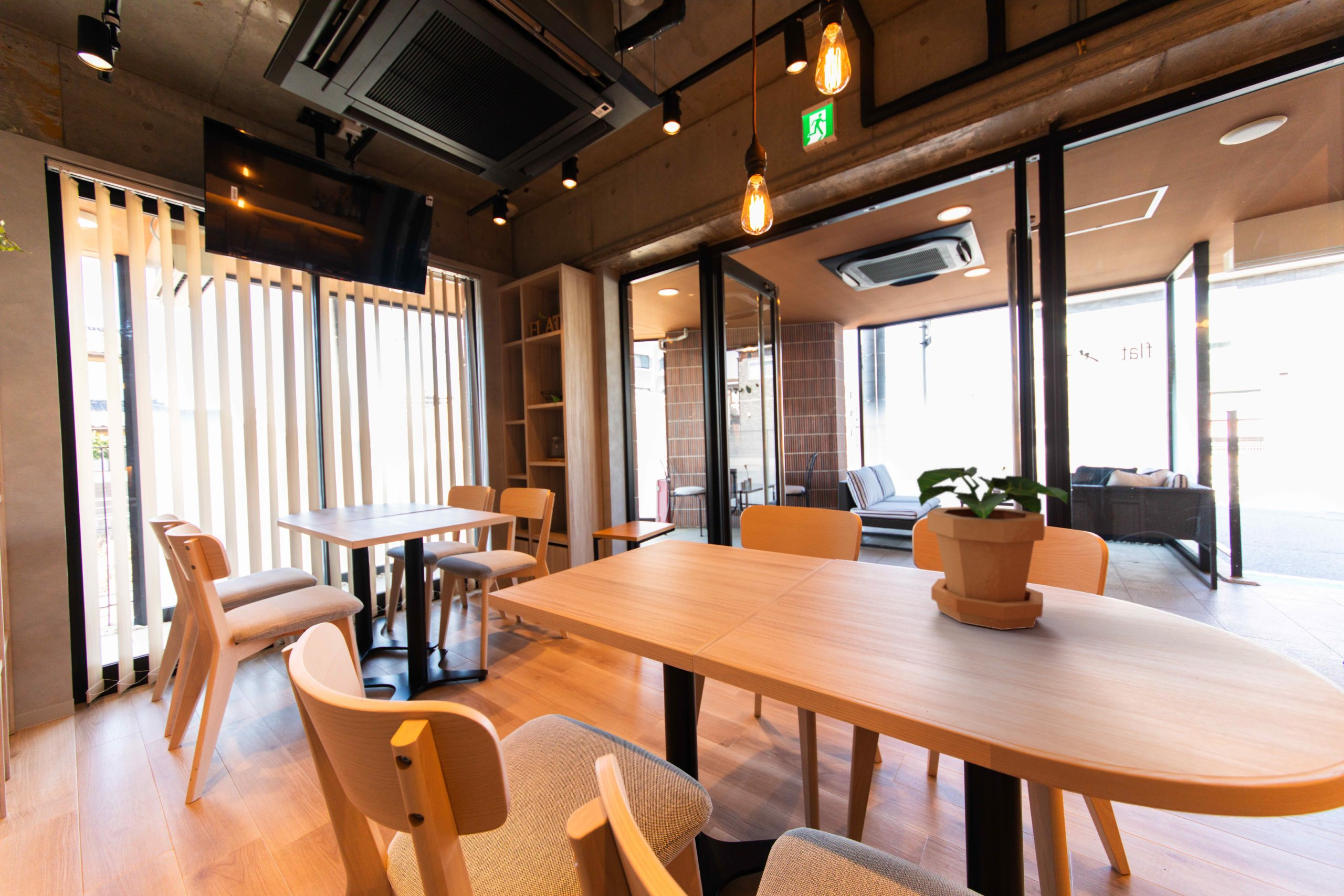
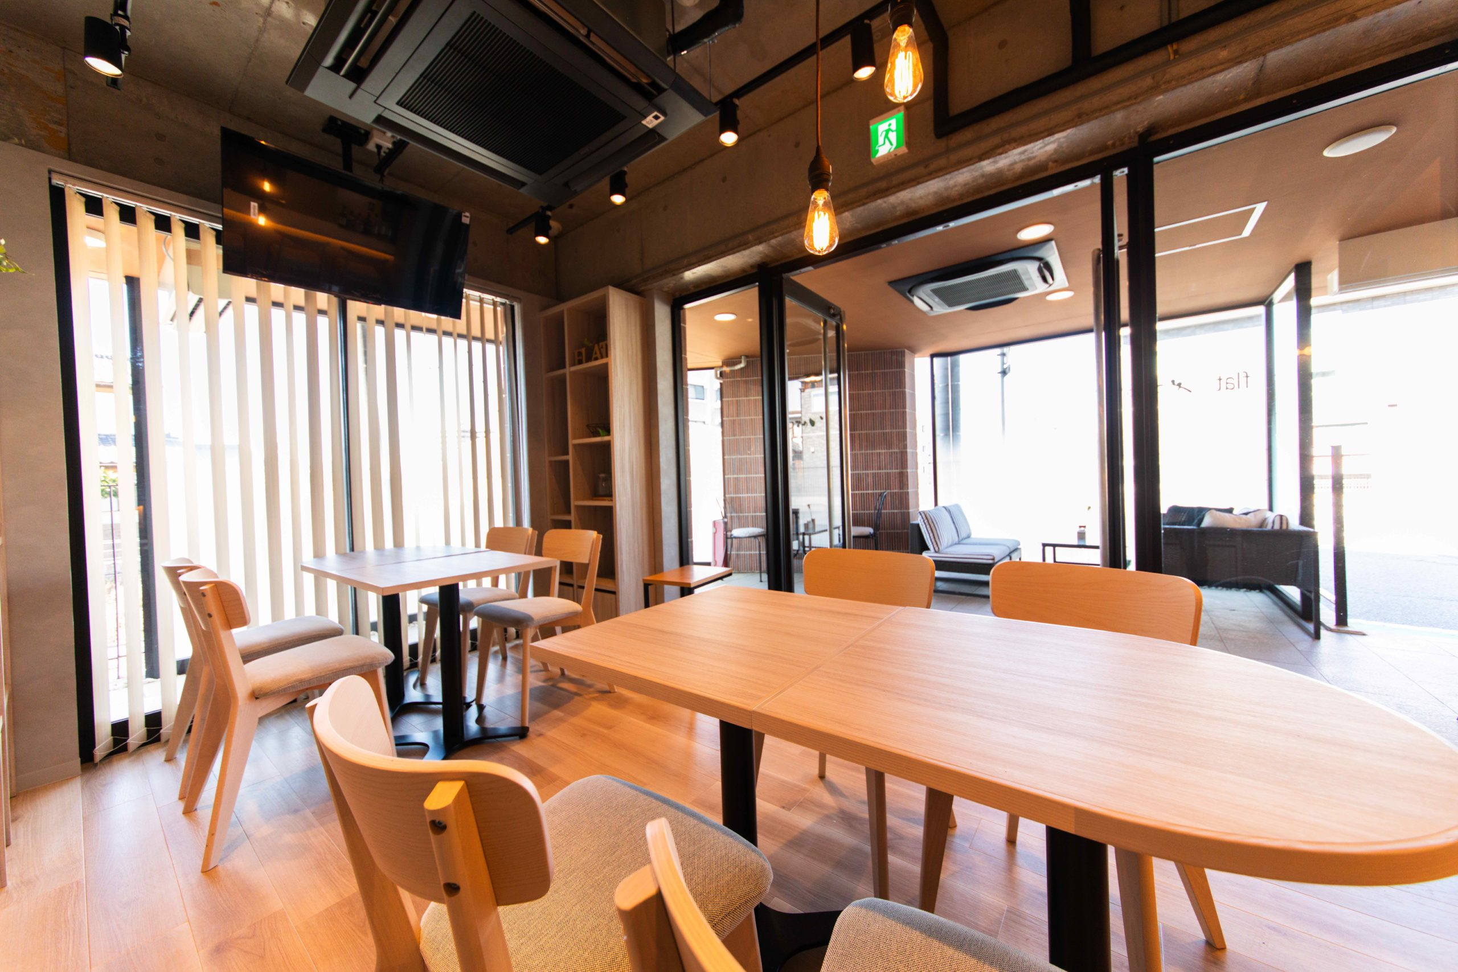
- potted plant (1000, 540)
